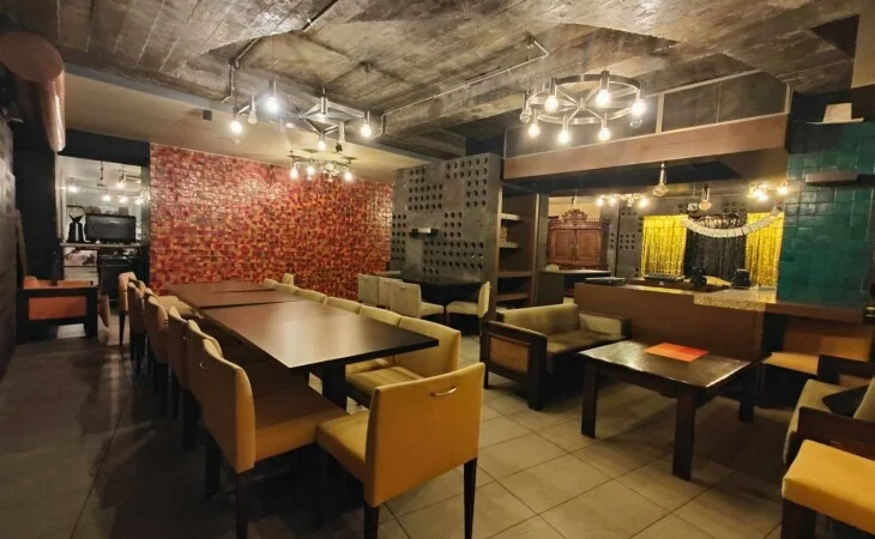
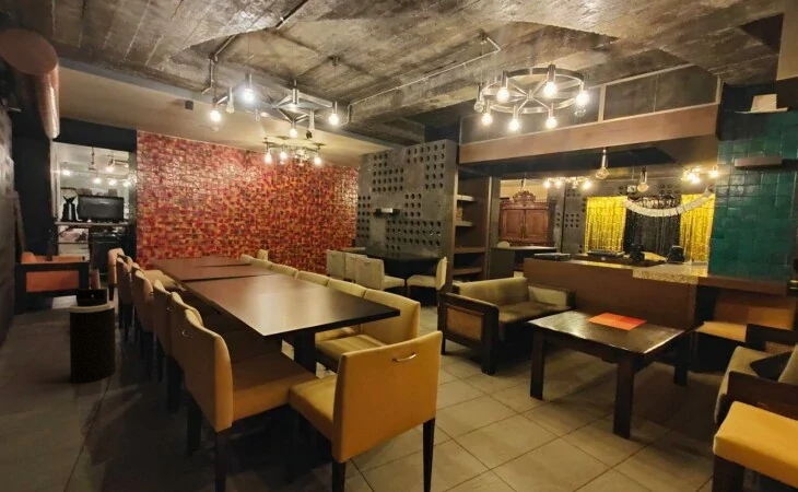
+ trash can (93, 332)
